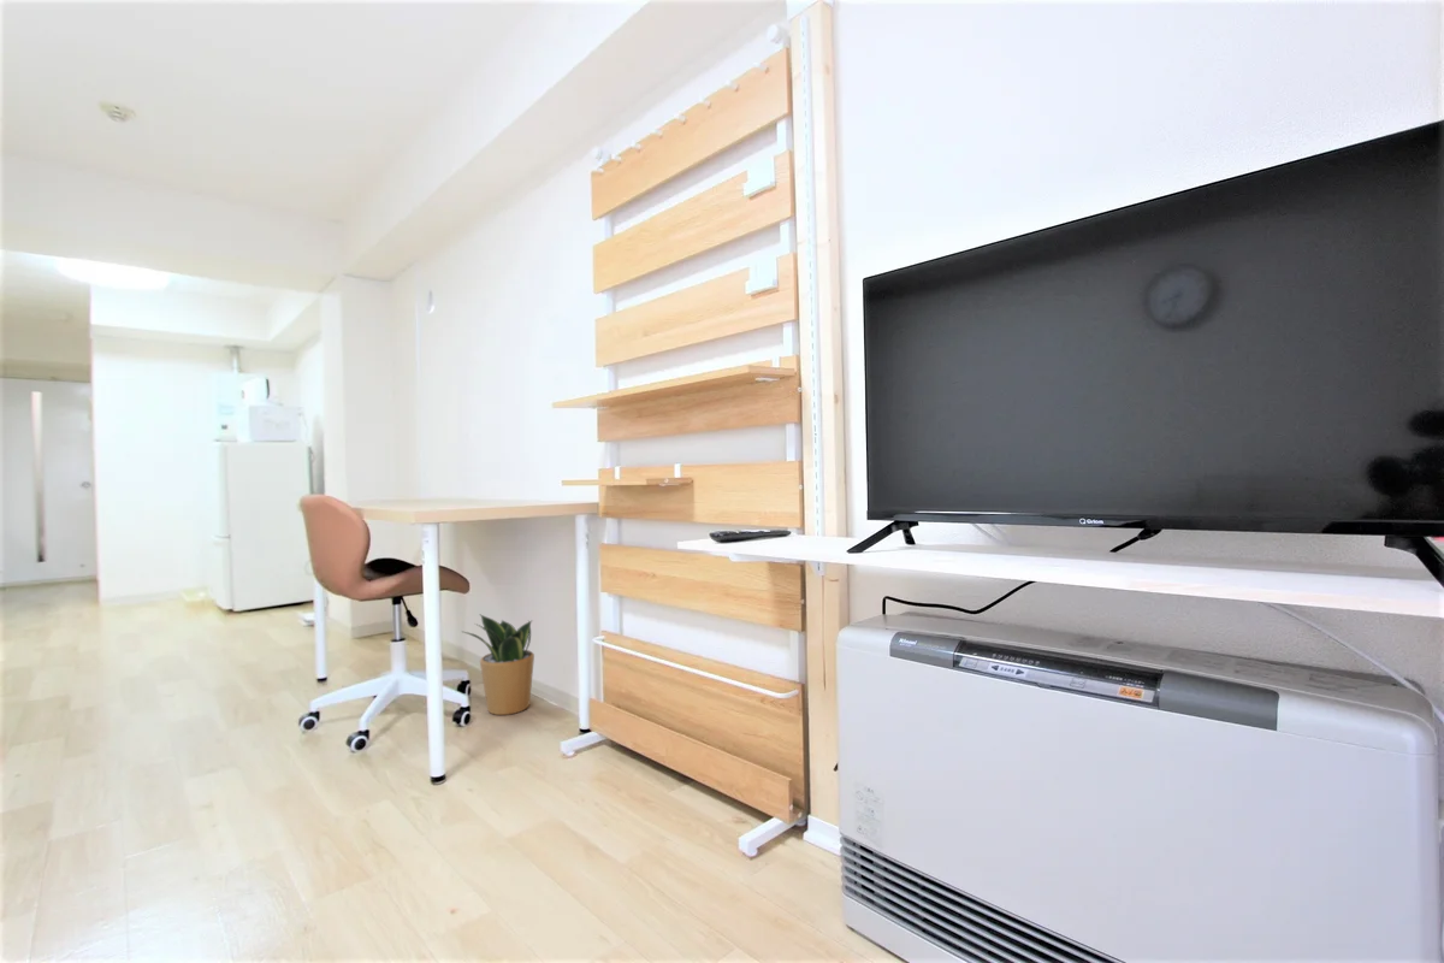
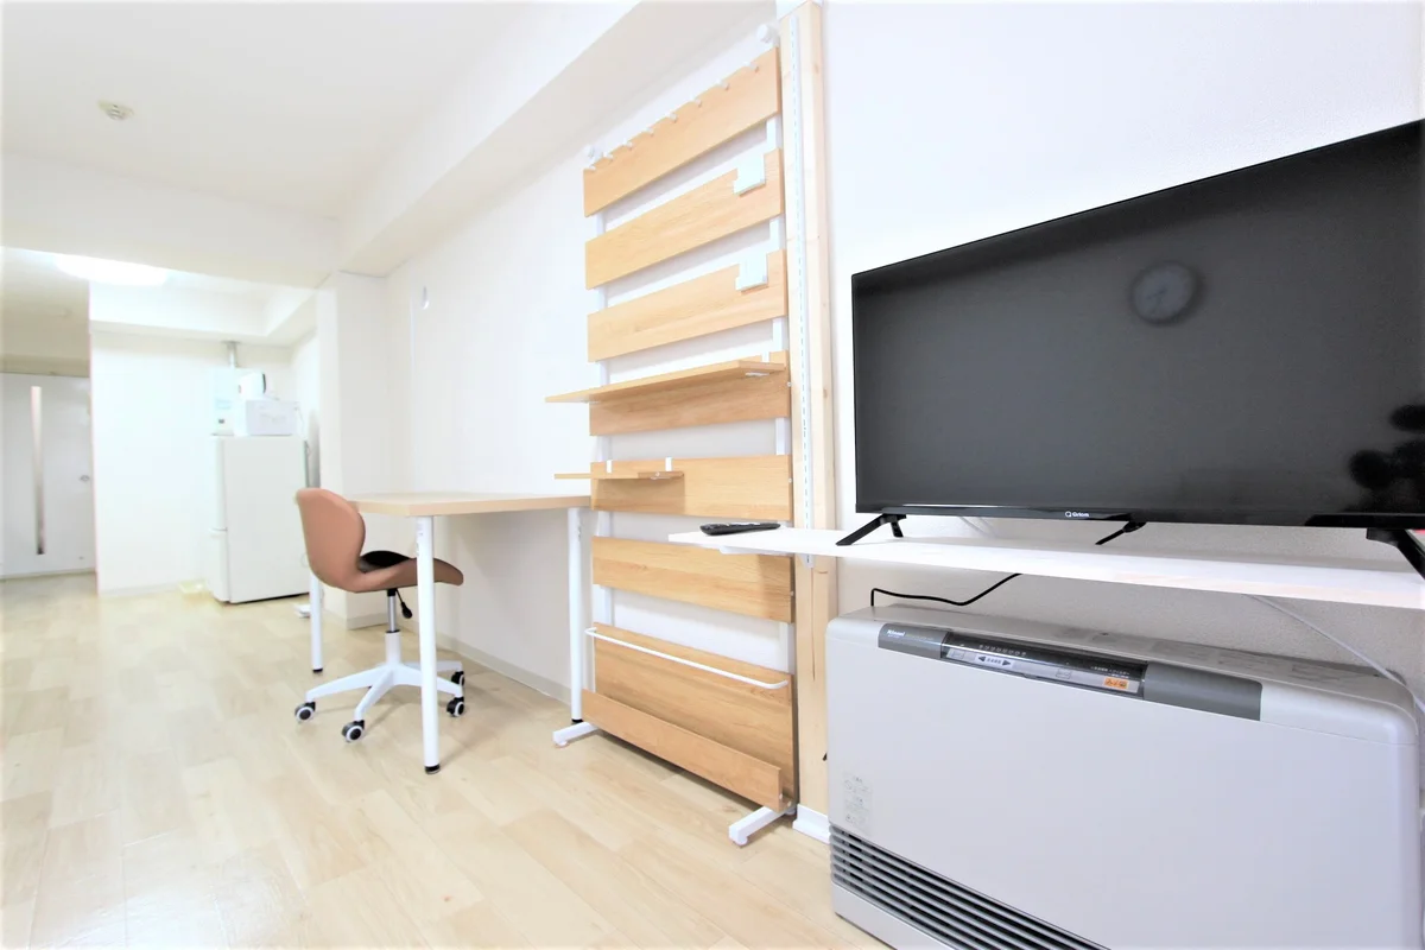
- potted plant (503, 664)
